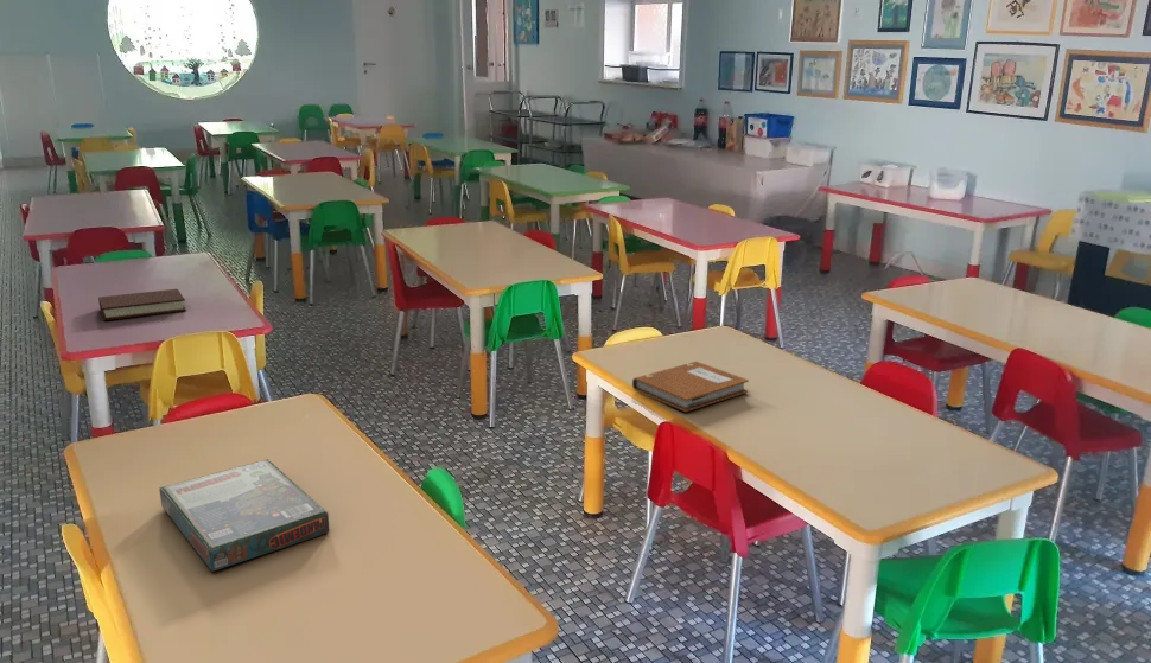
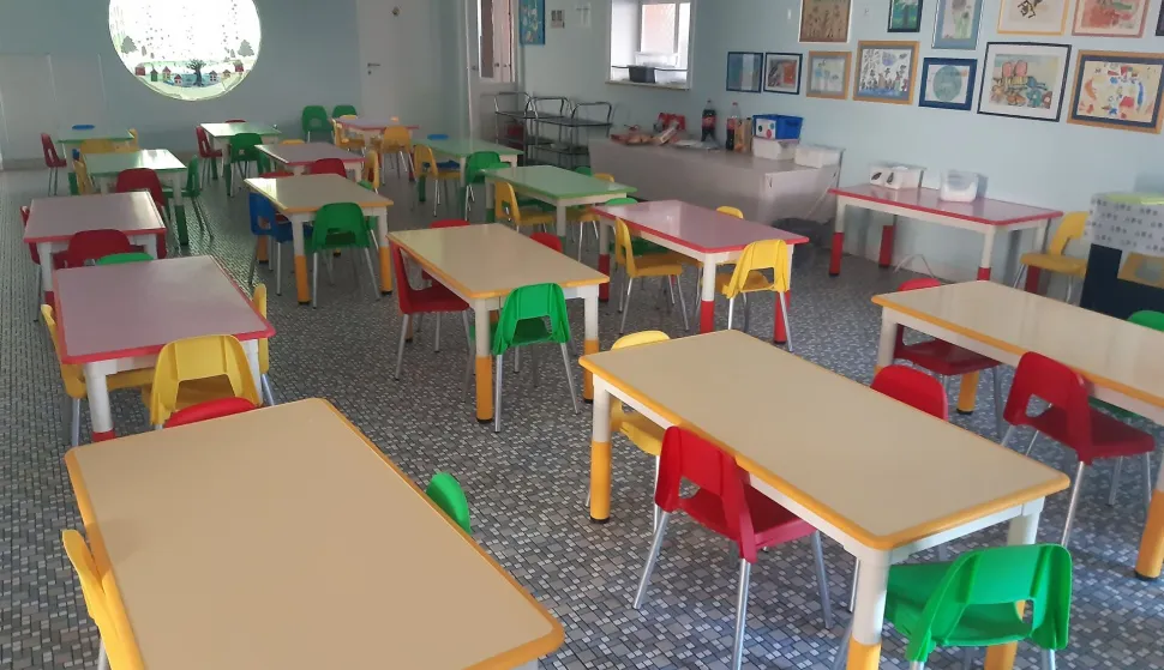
- book (141, 302)
- board game (242, 509)
- notebook (691, 383)
